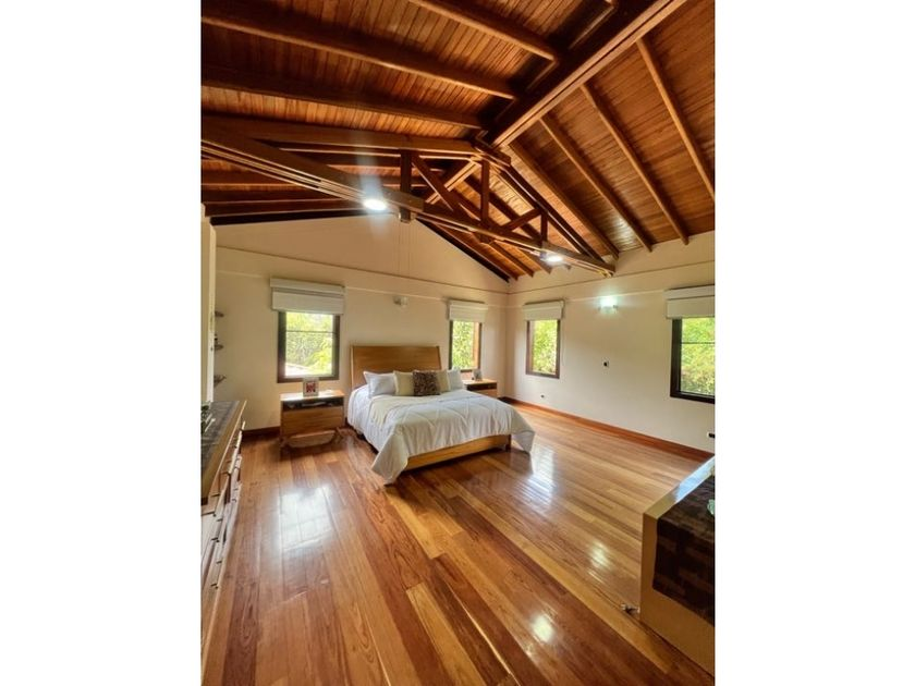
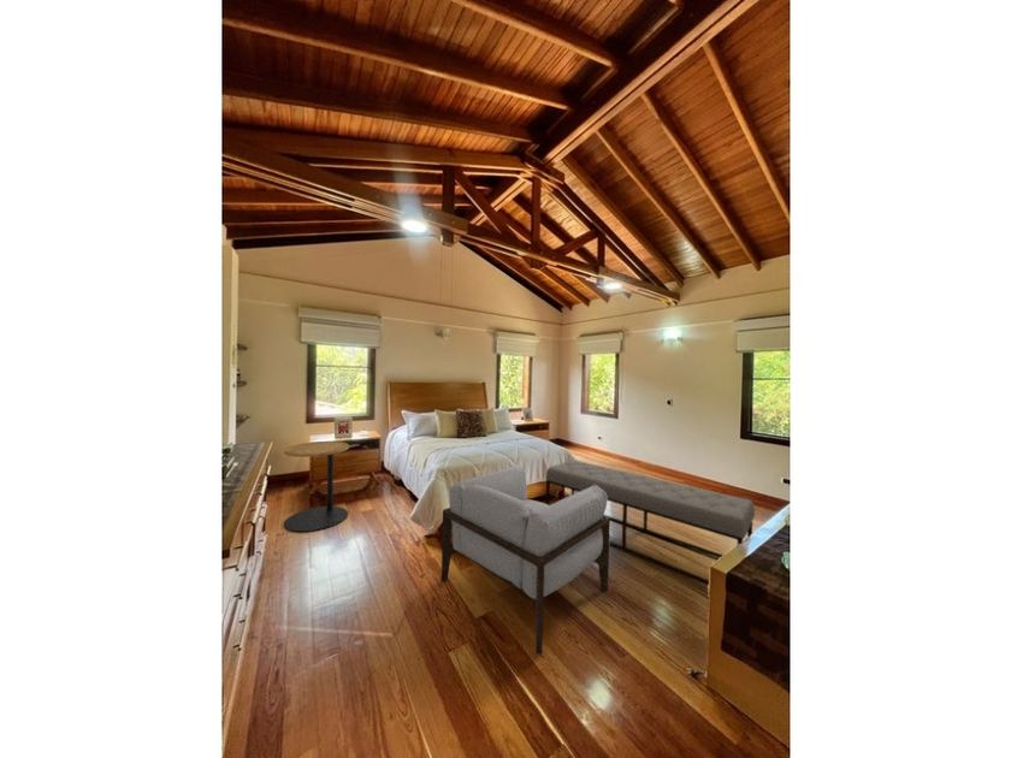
+ armchair (524, 533)
+ bench (637, 509)
+ side table (327, 482)
